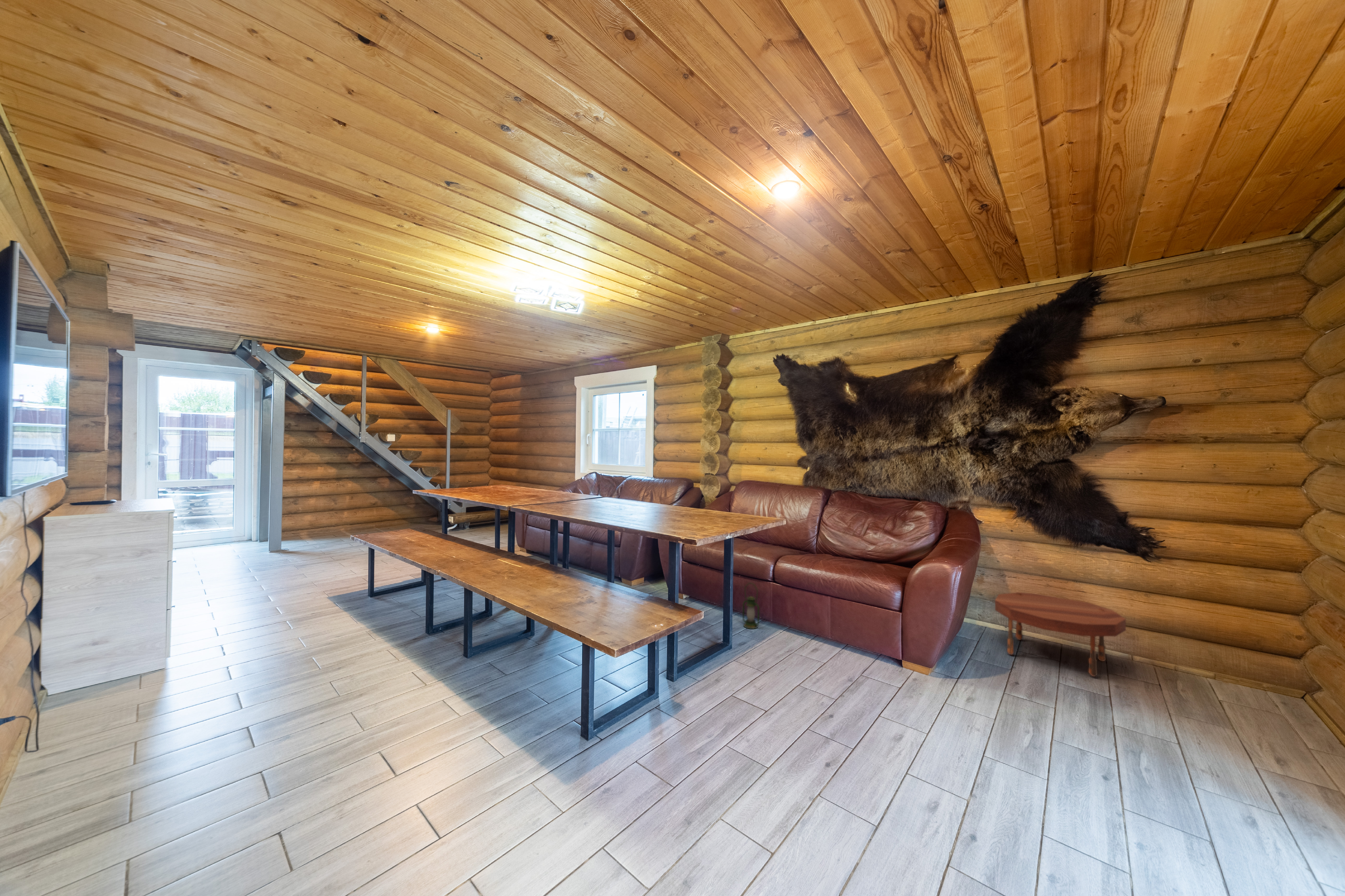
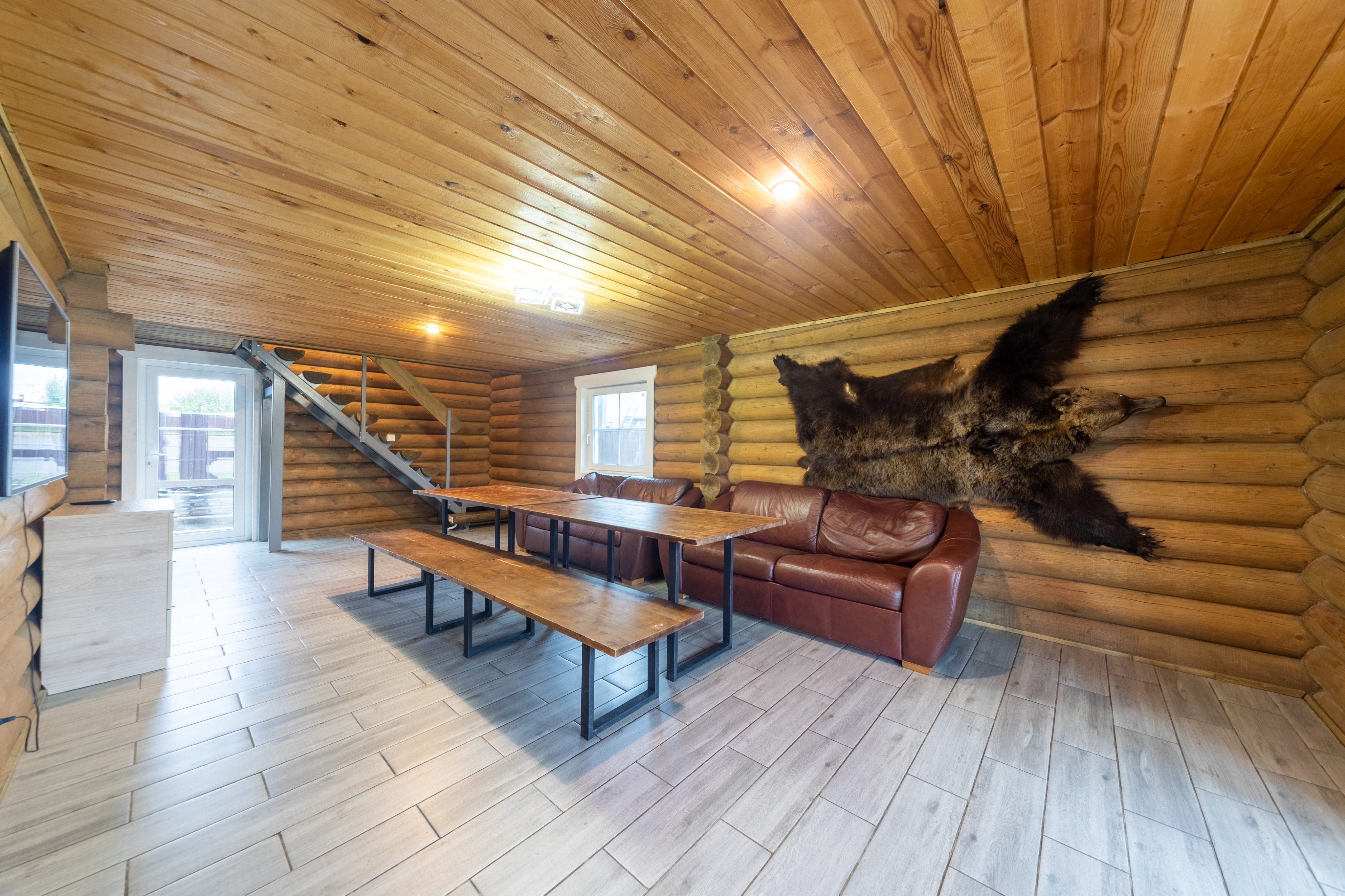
- side table (1056, 631)
- lantern (751, 604)
